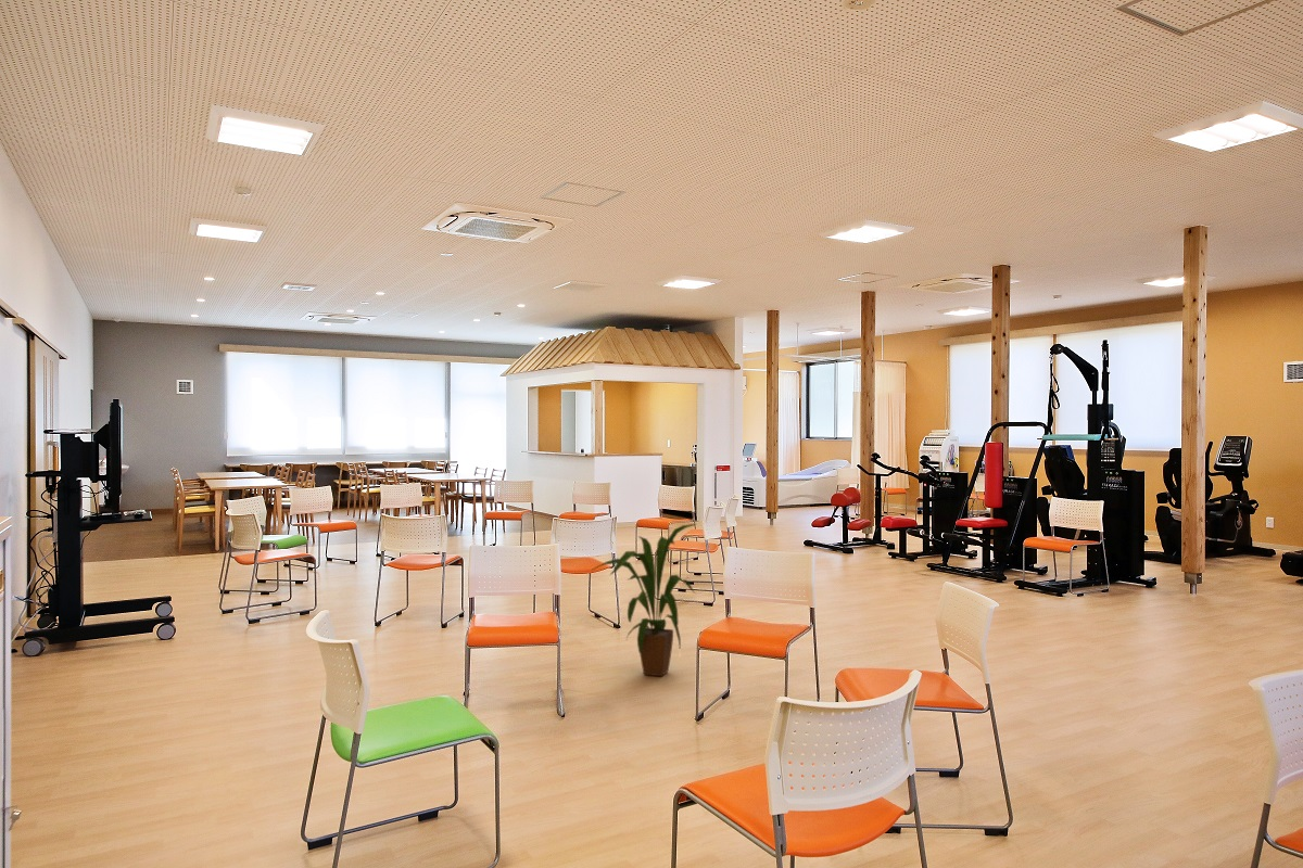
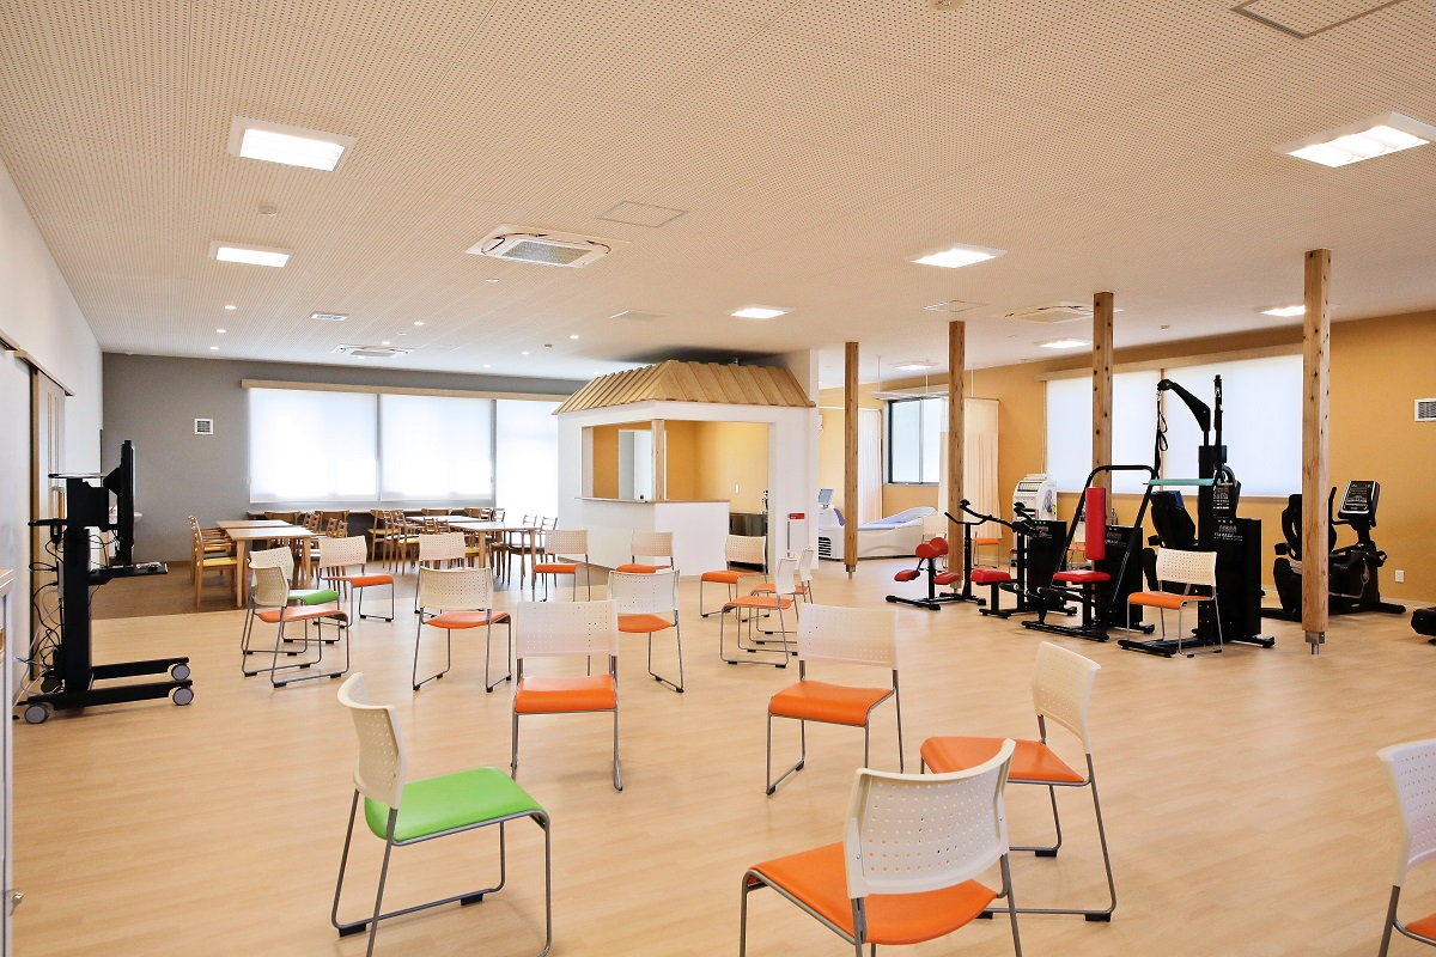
- house plant (644, 597)
